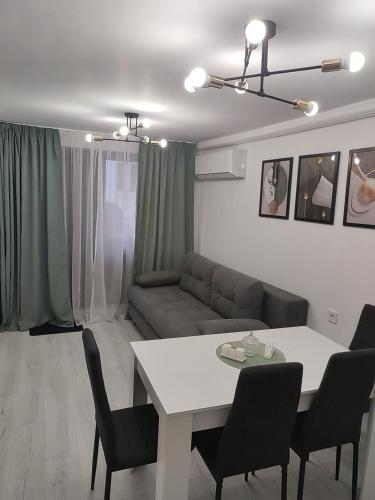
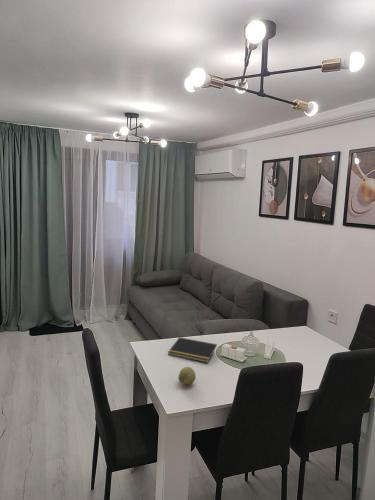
+ fruit (186, 375)
+ notepad (192, 349)
